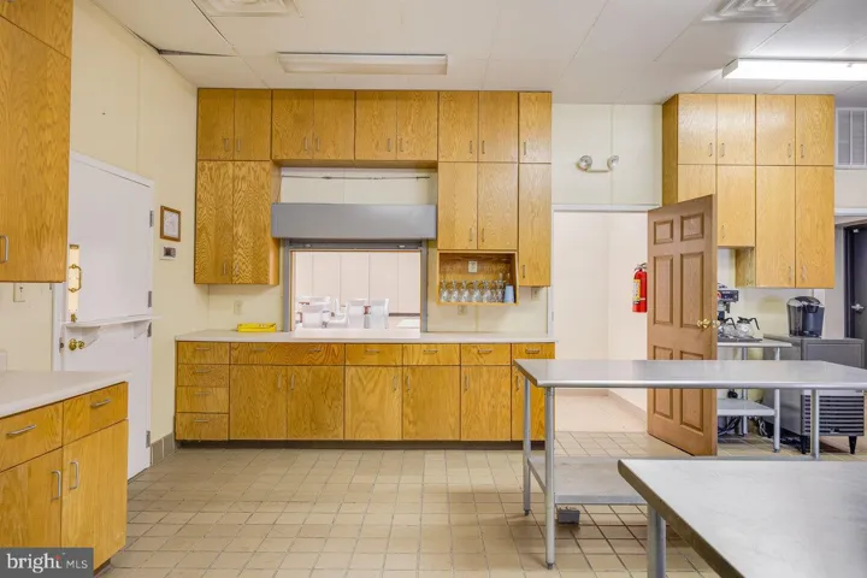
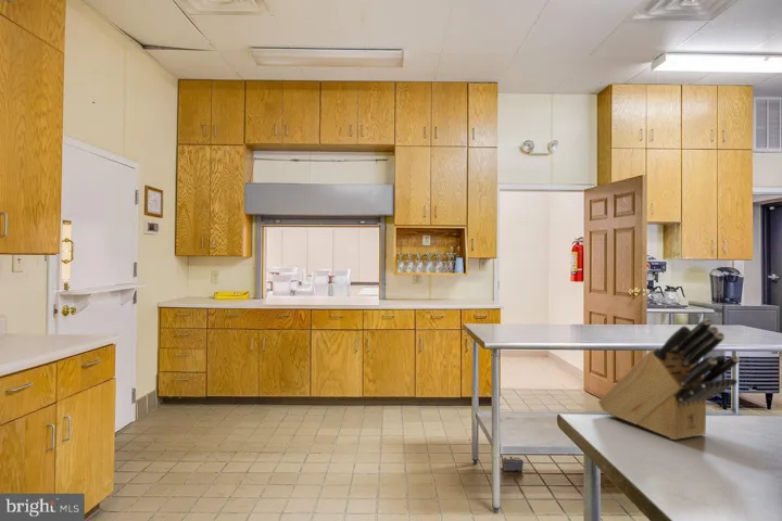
+ knife block (661, 371)
